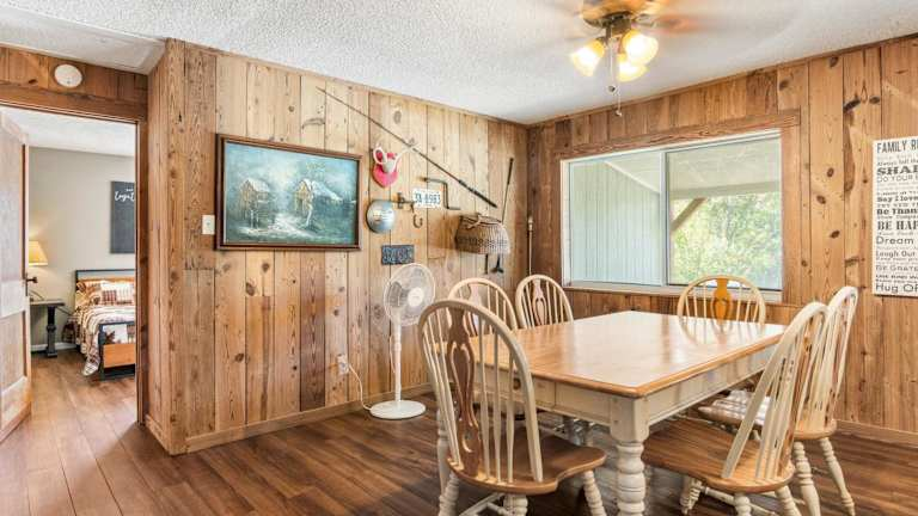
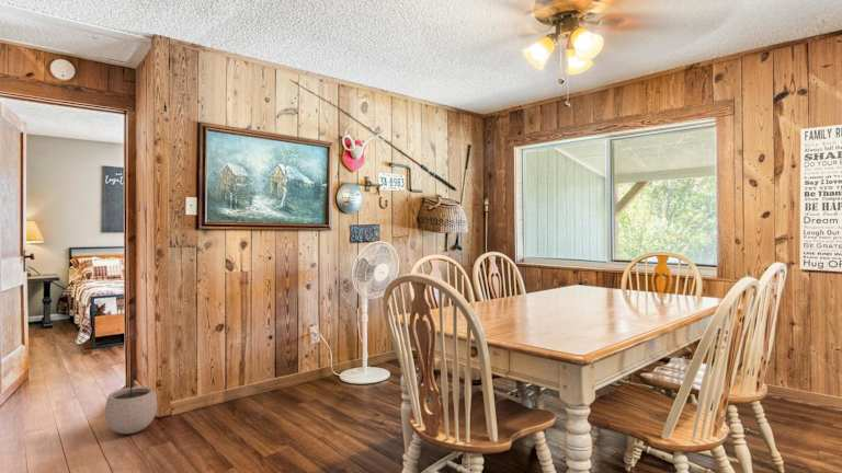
+ plant pot (132, 403)
